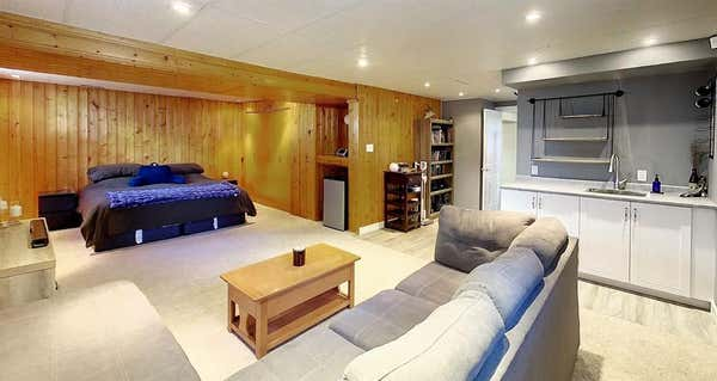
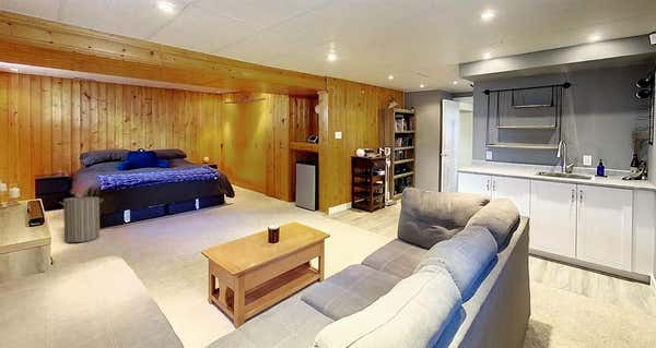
+ laundry hamper (82, 215)
